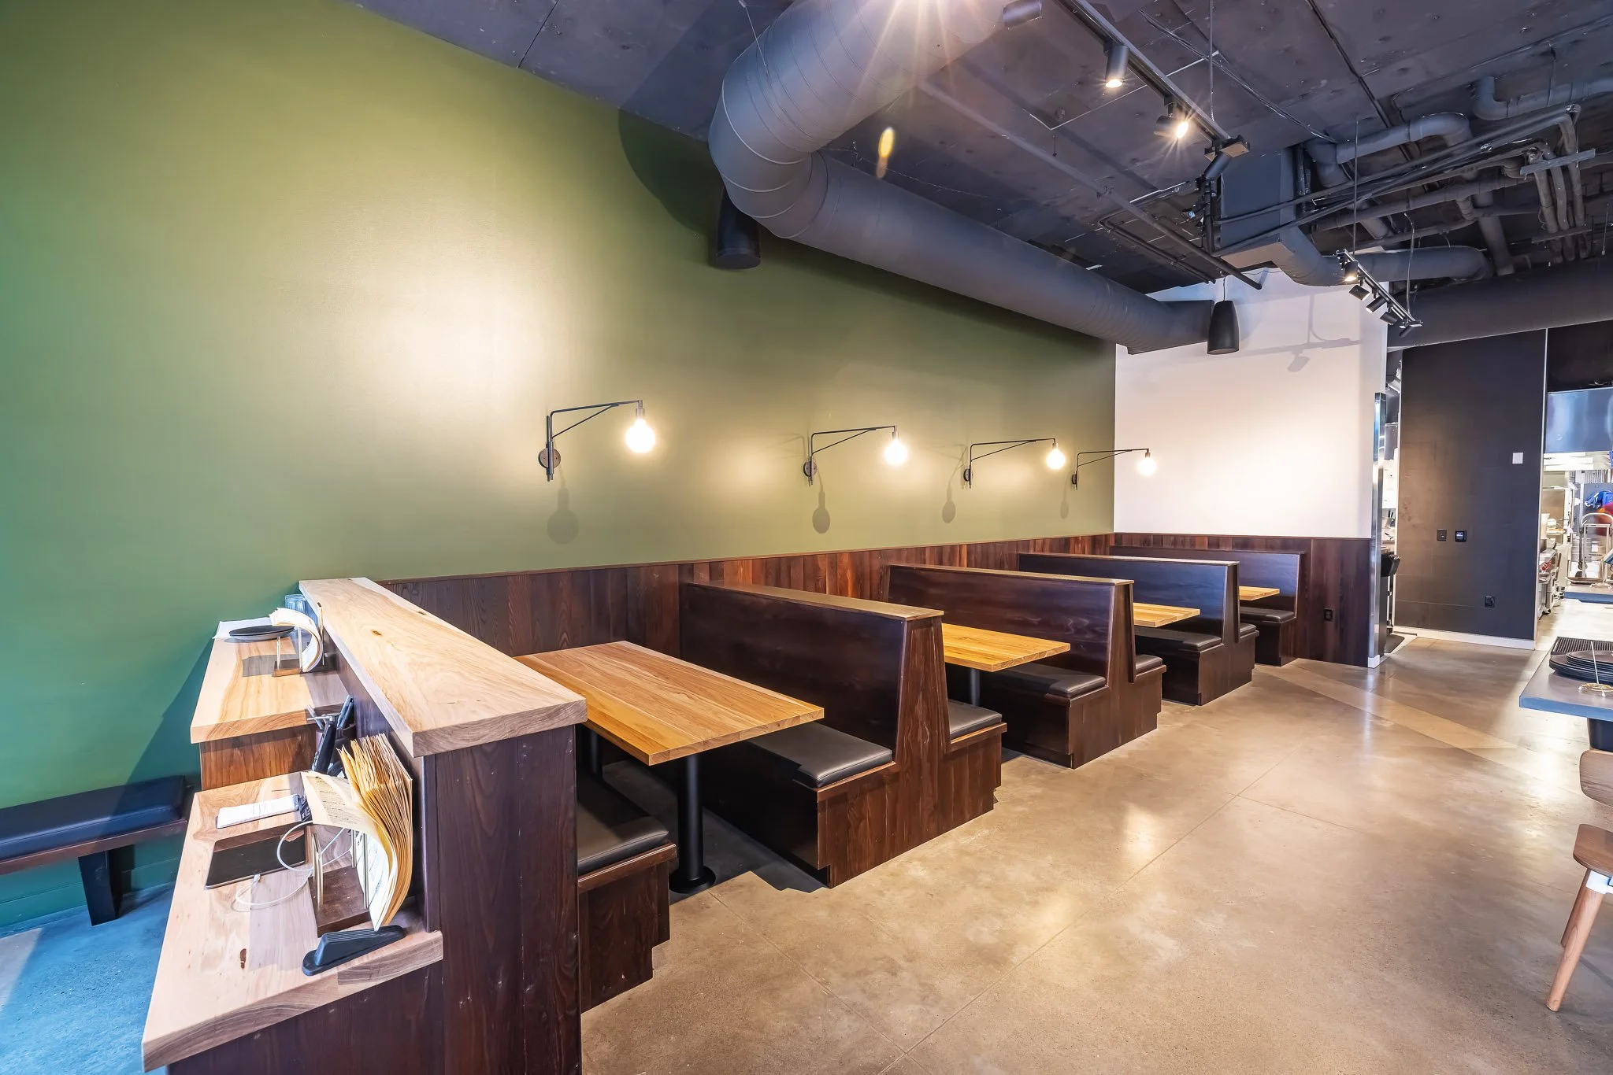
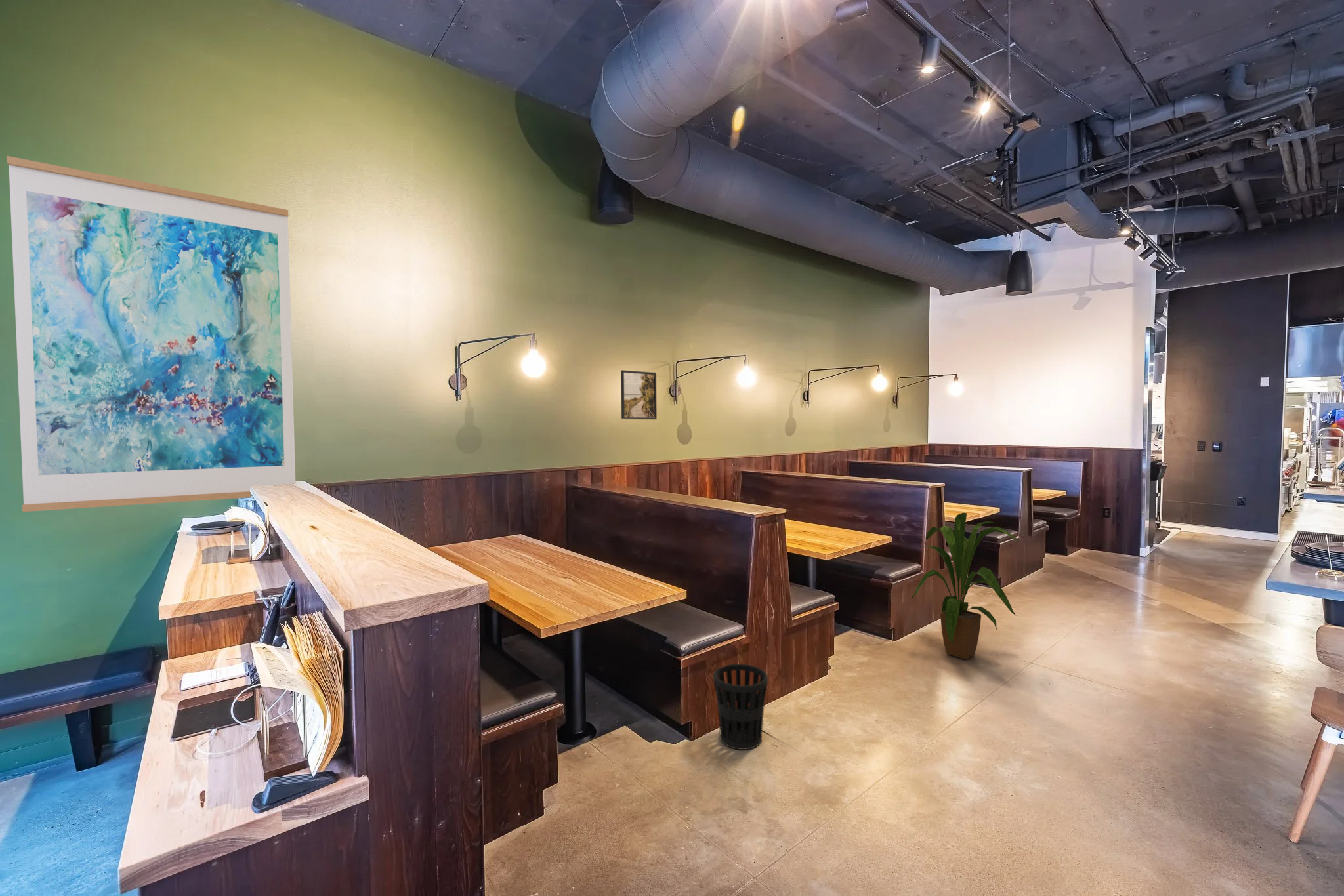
+ wastebasket (740, 706)
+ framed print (639, 395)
+ house plant (969, 579)
+ wall art (169, 346)
